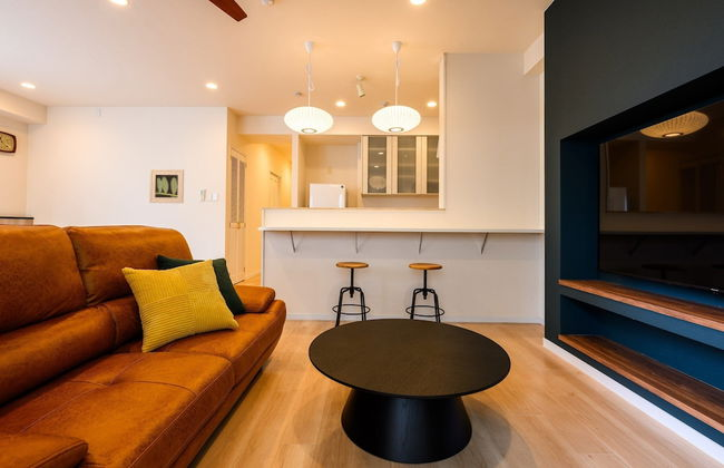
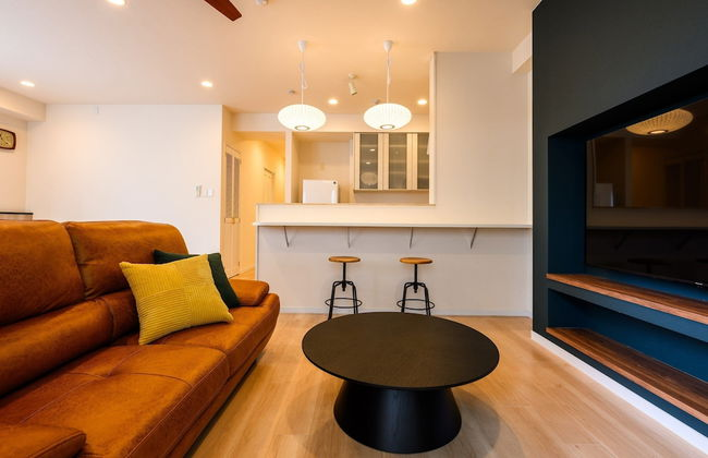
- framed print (166, 186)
